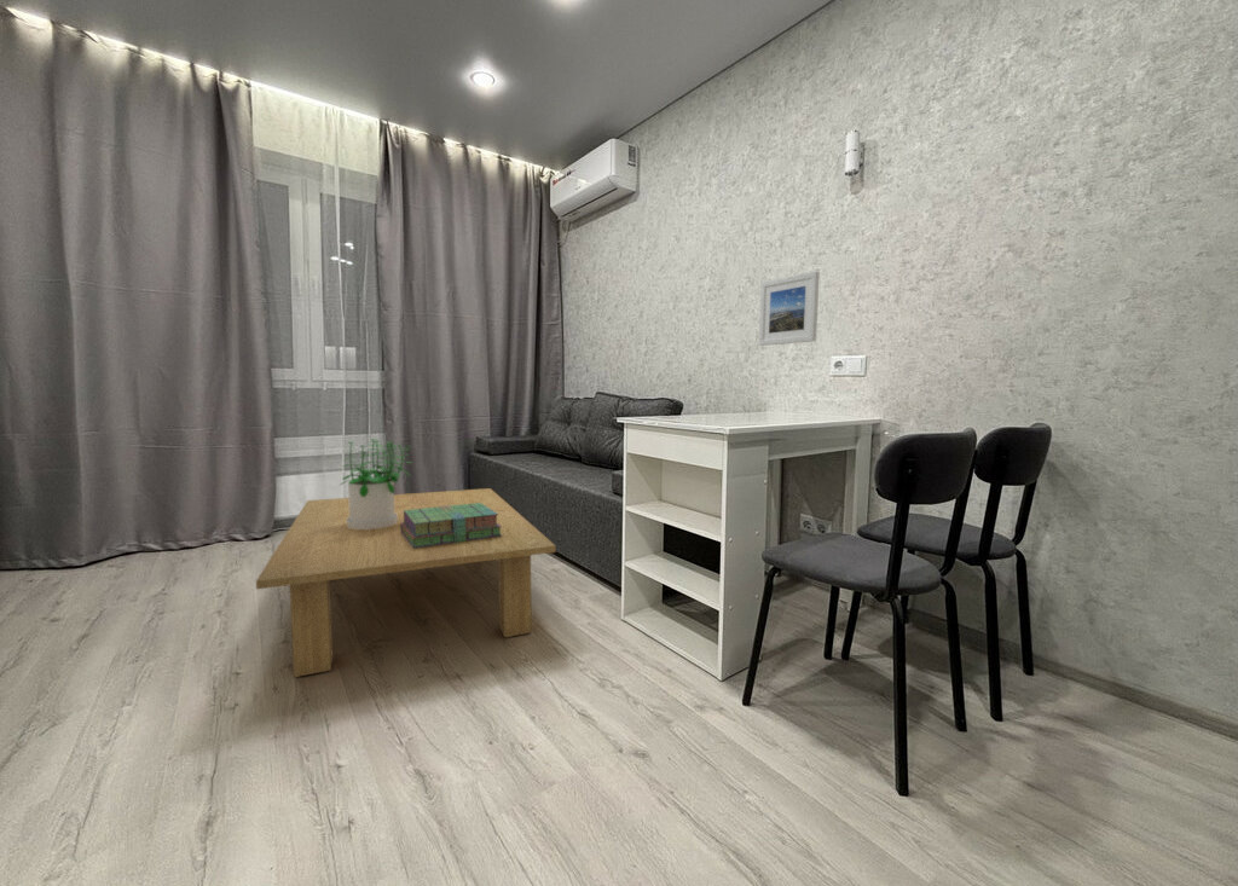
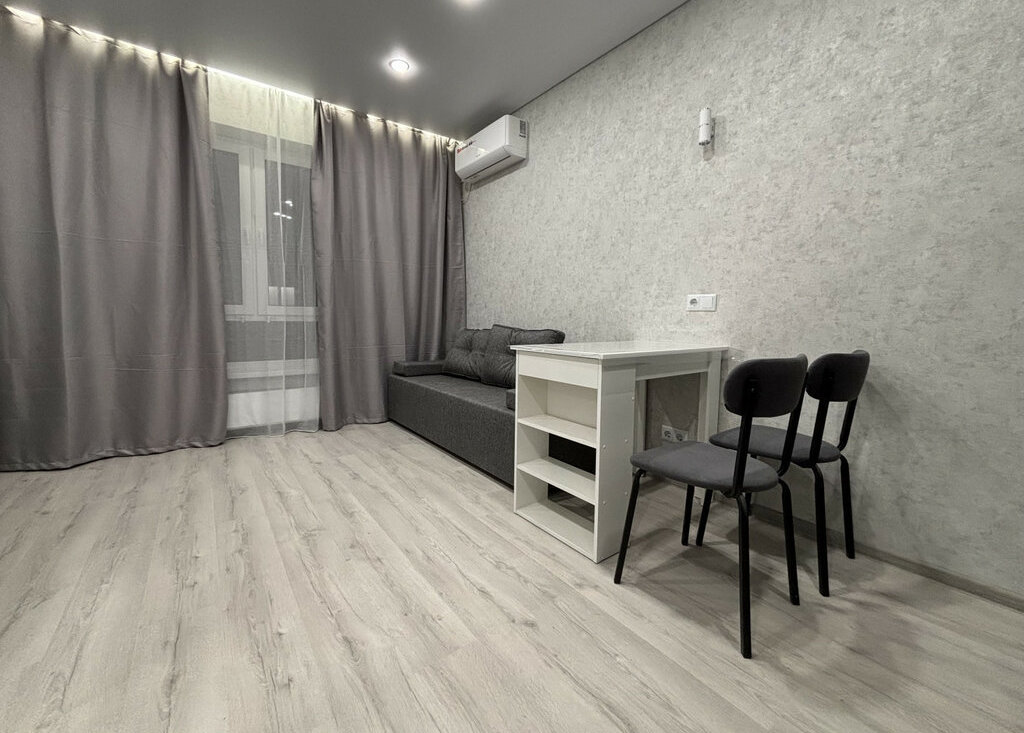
- stack of books (450, 522)
- coffee table (412, 558)
- potted plant (377, 480)
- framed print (787, 309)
